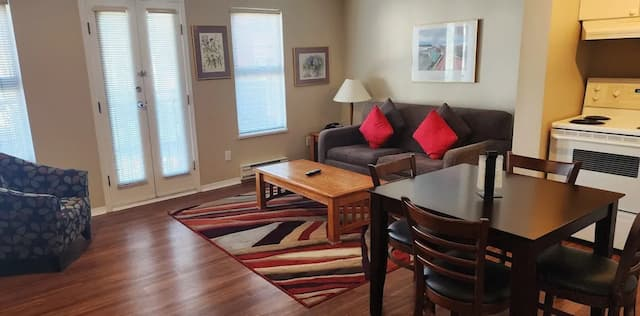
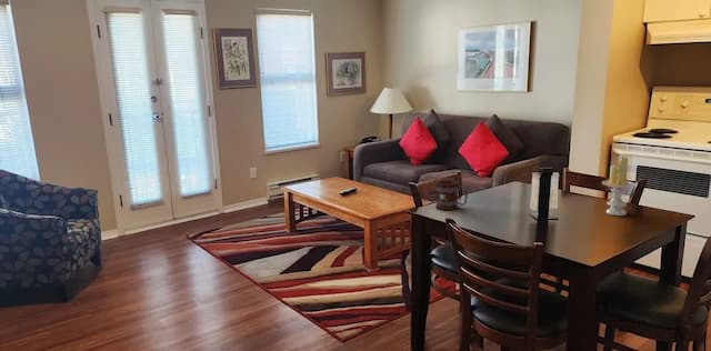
+ candle (618, 184)
+ mug (451, 194)
